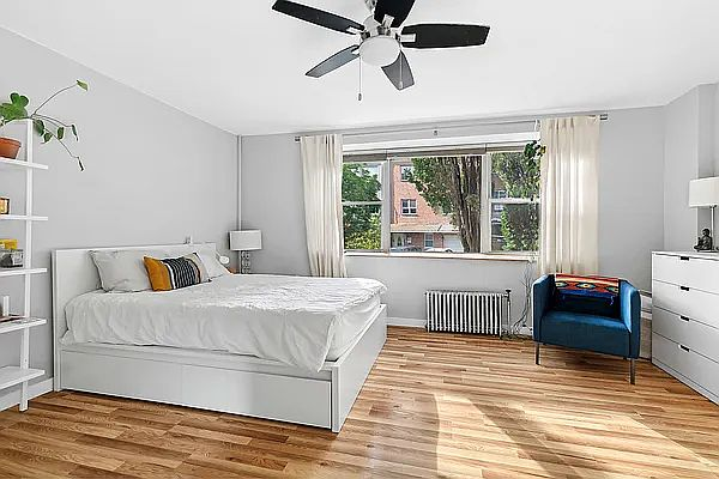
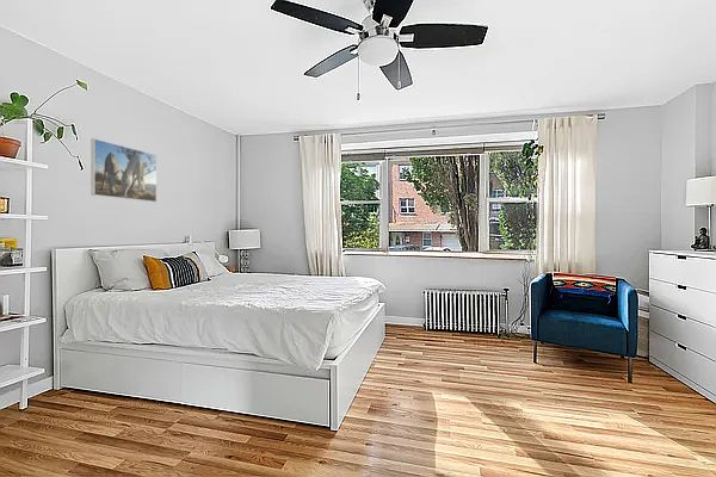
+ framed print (126, 173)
